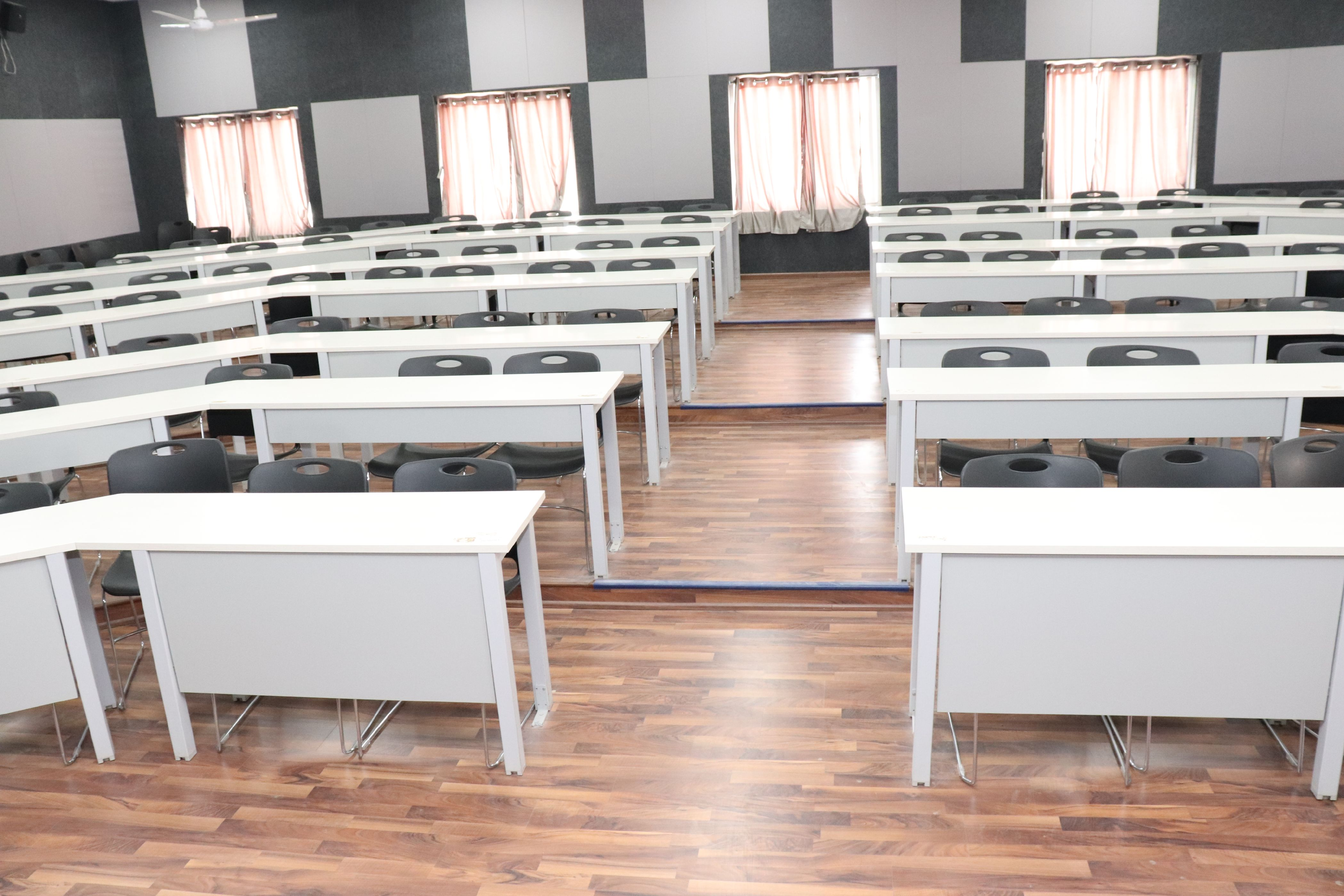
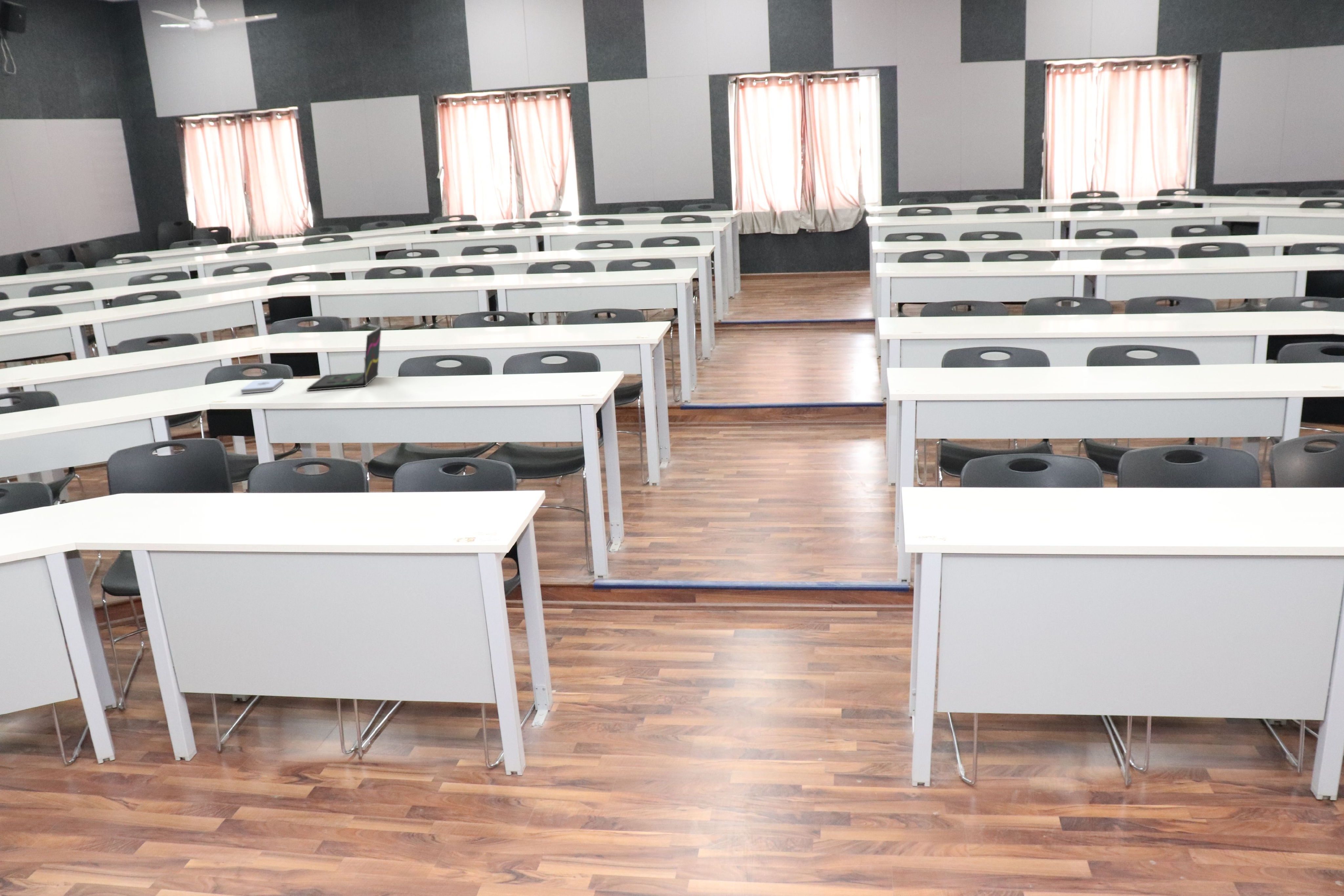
+ laptop (343, 374)
+ notepad (263, 385)
